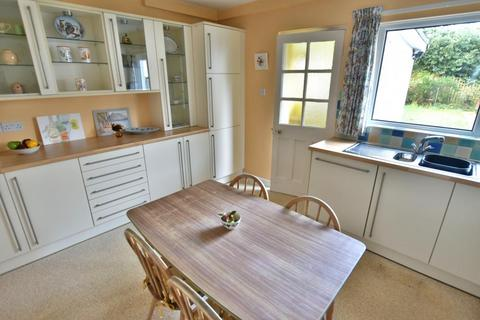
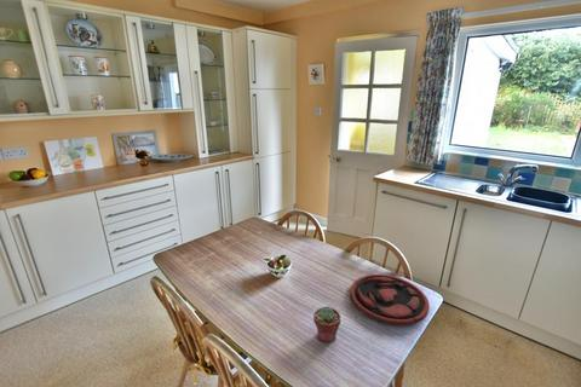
+ potted succulent (327, 322)
+ plate (387, 296)
